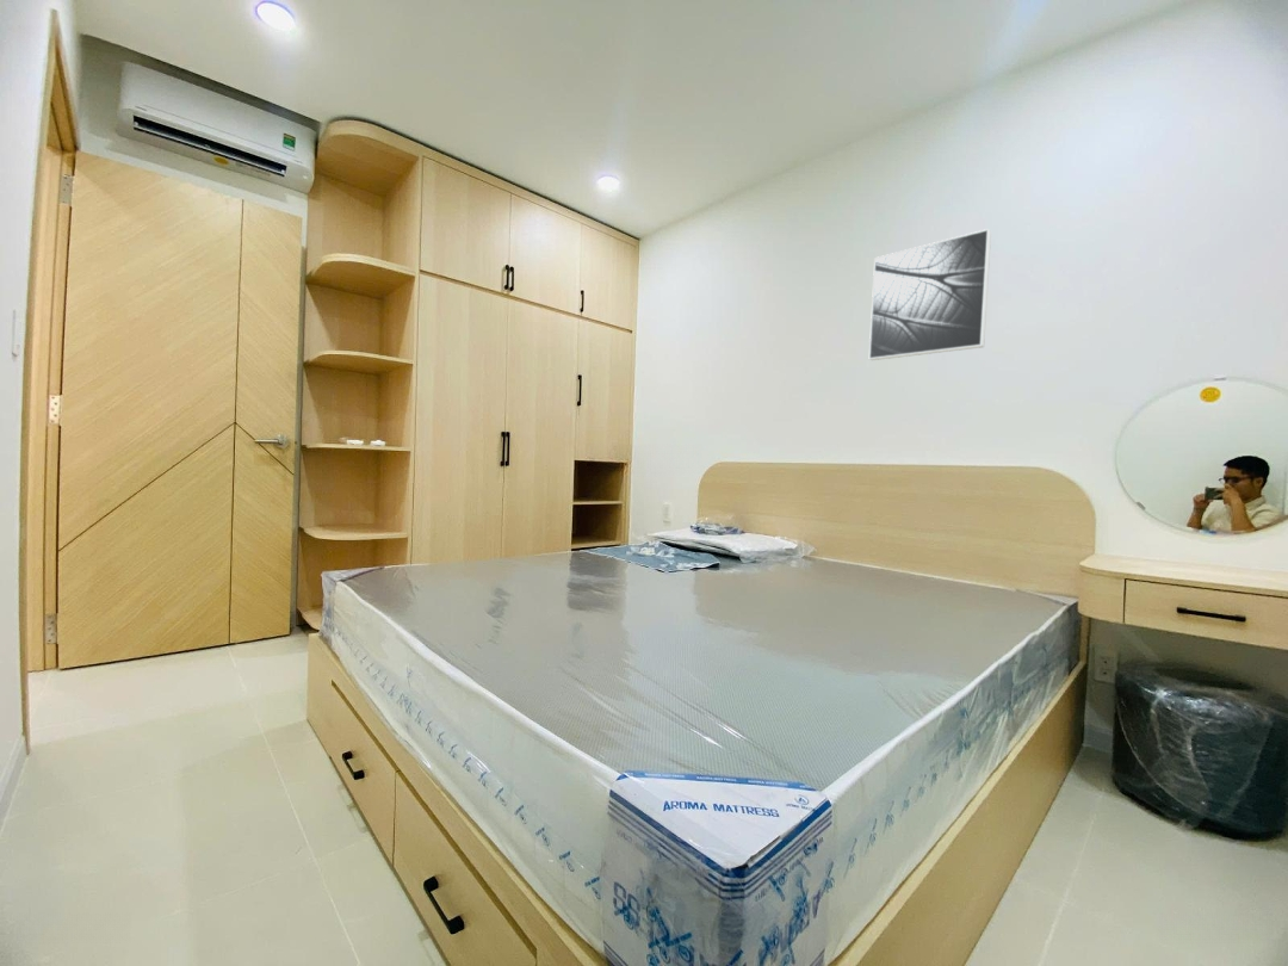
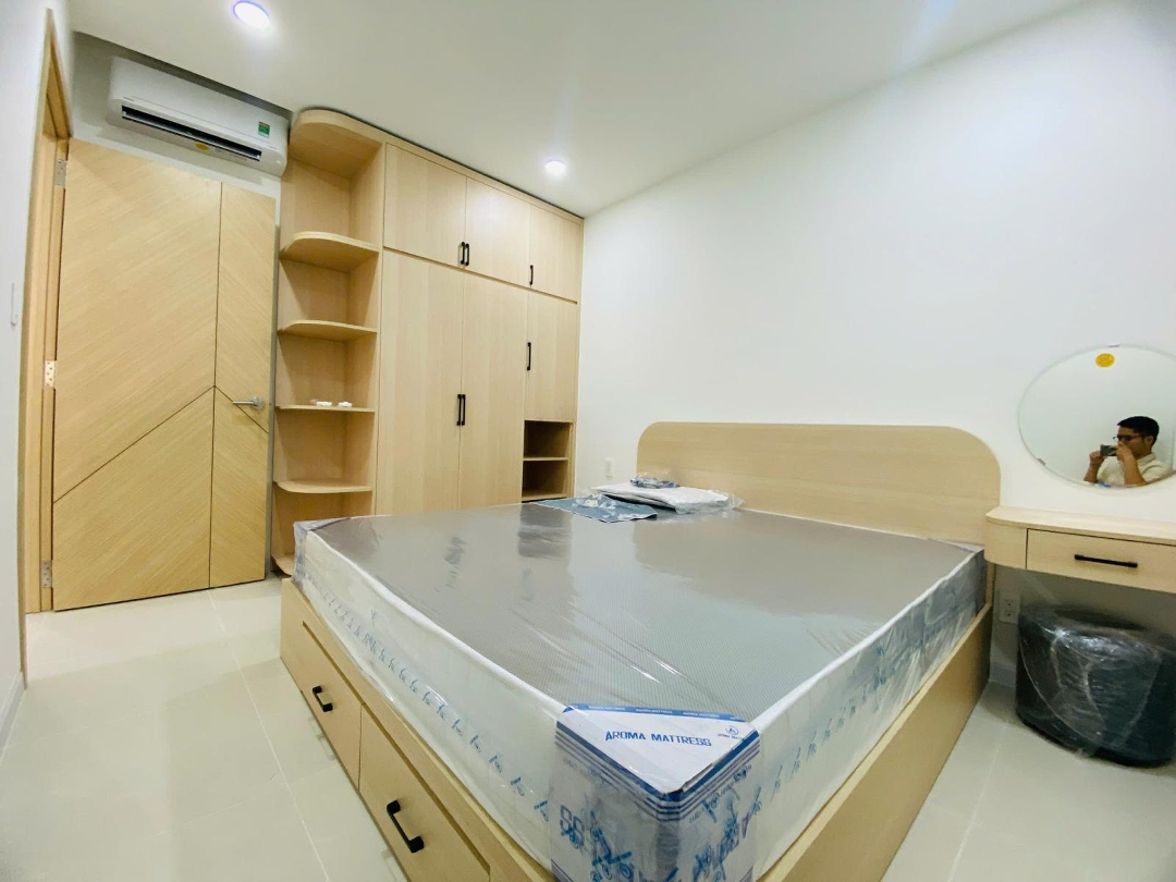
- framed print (925, 299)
